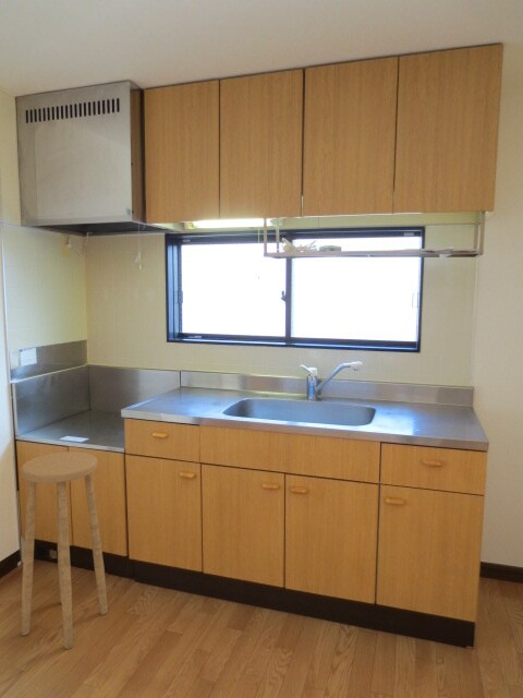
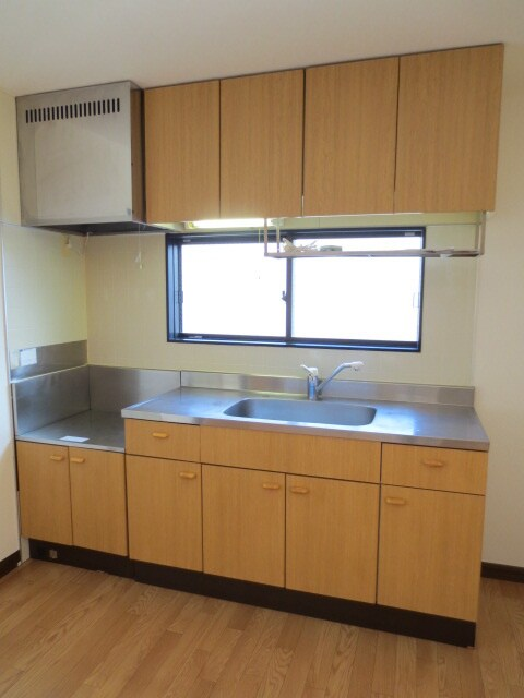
- stool (62, 543)
